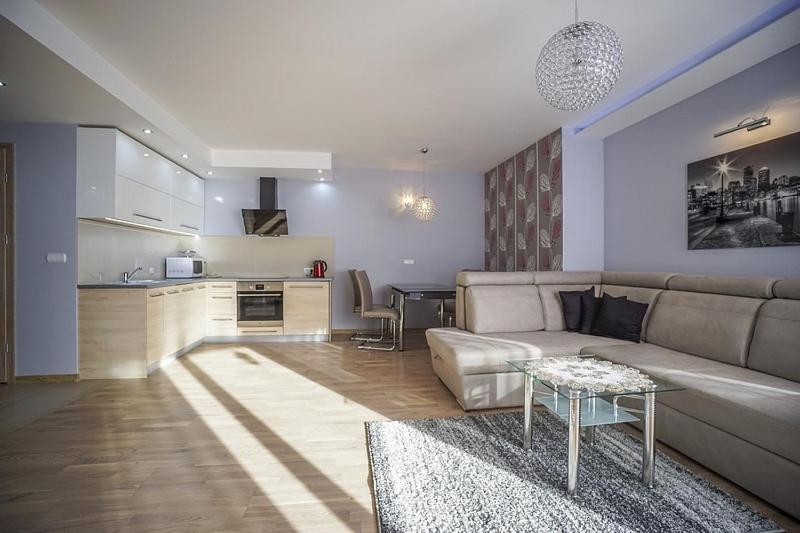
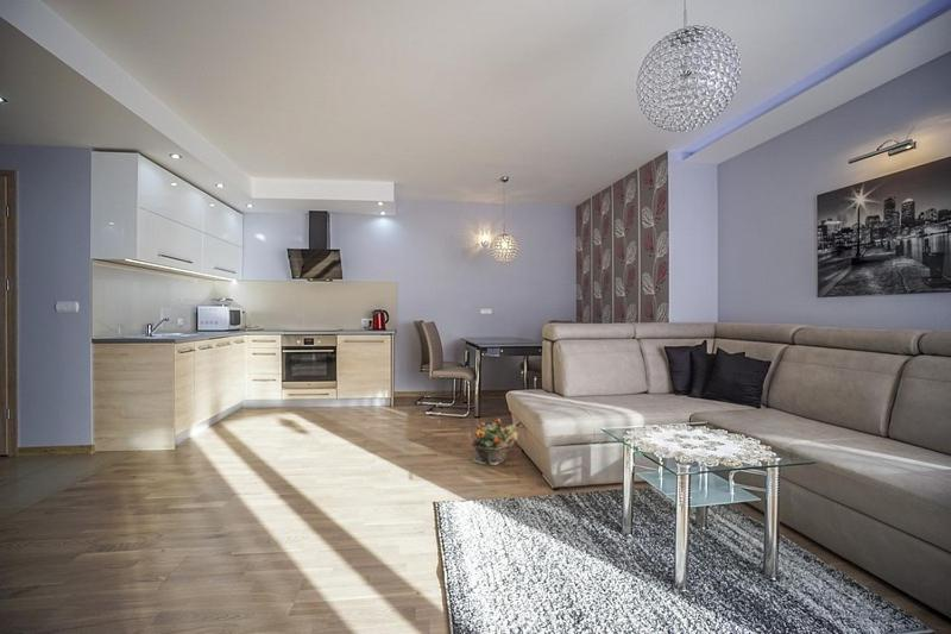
+ potted plant (493, 440)
